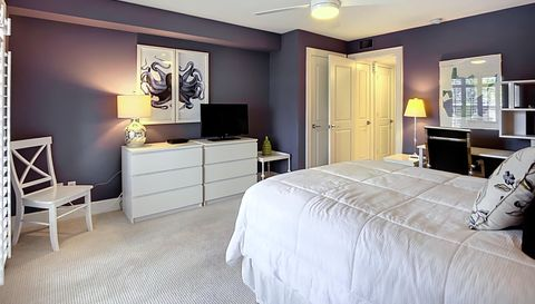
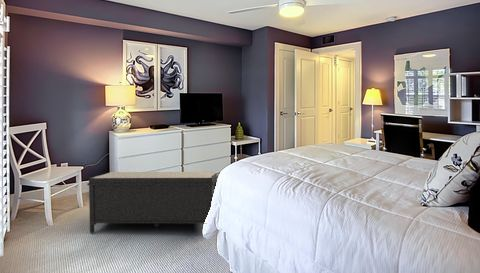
+ bench (157, 200)
